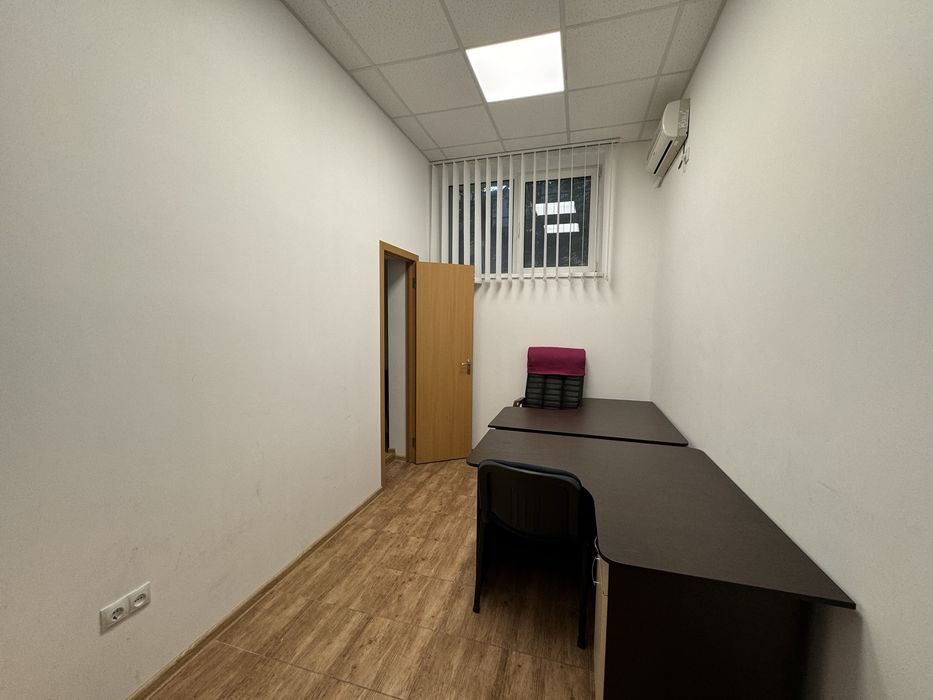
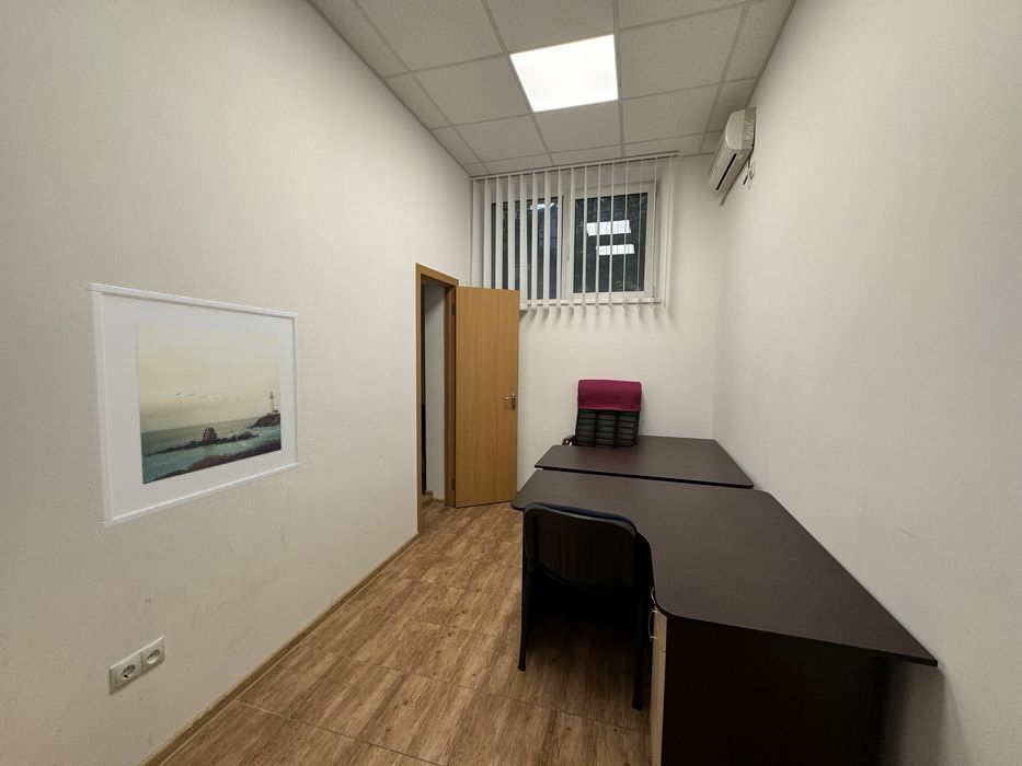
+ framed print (220, 397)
